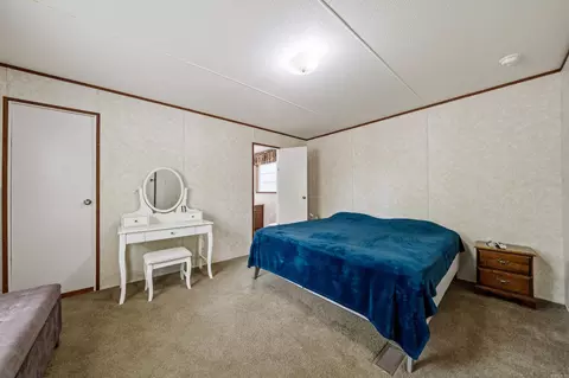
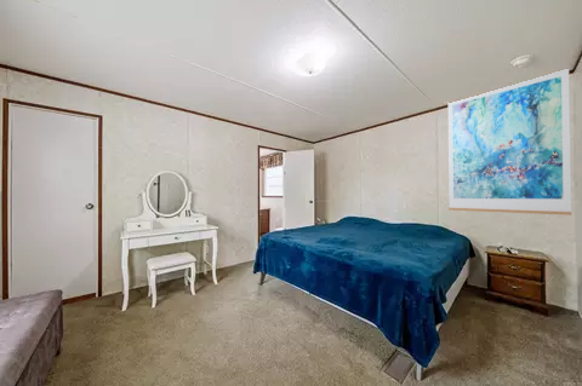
+ wall art (500, 146)
